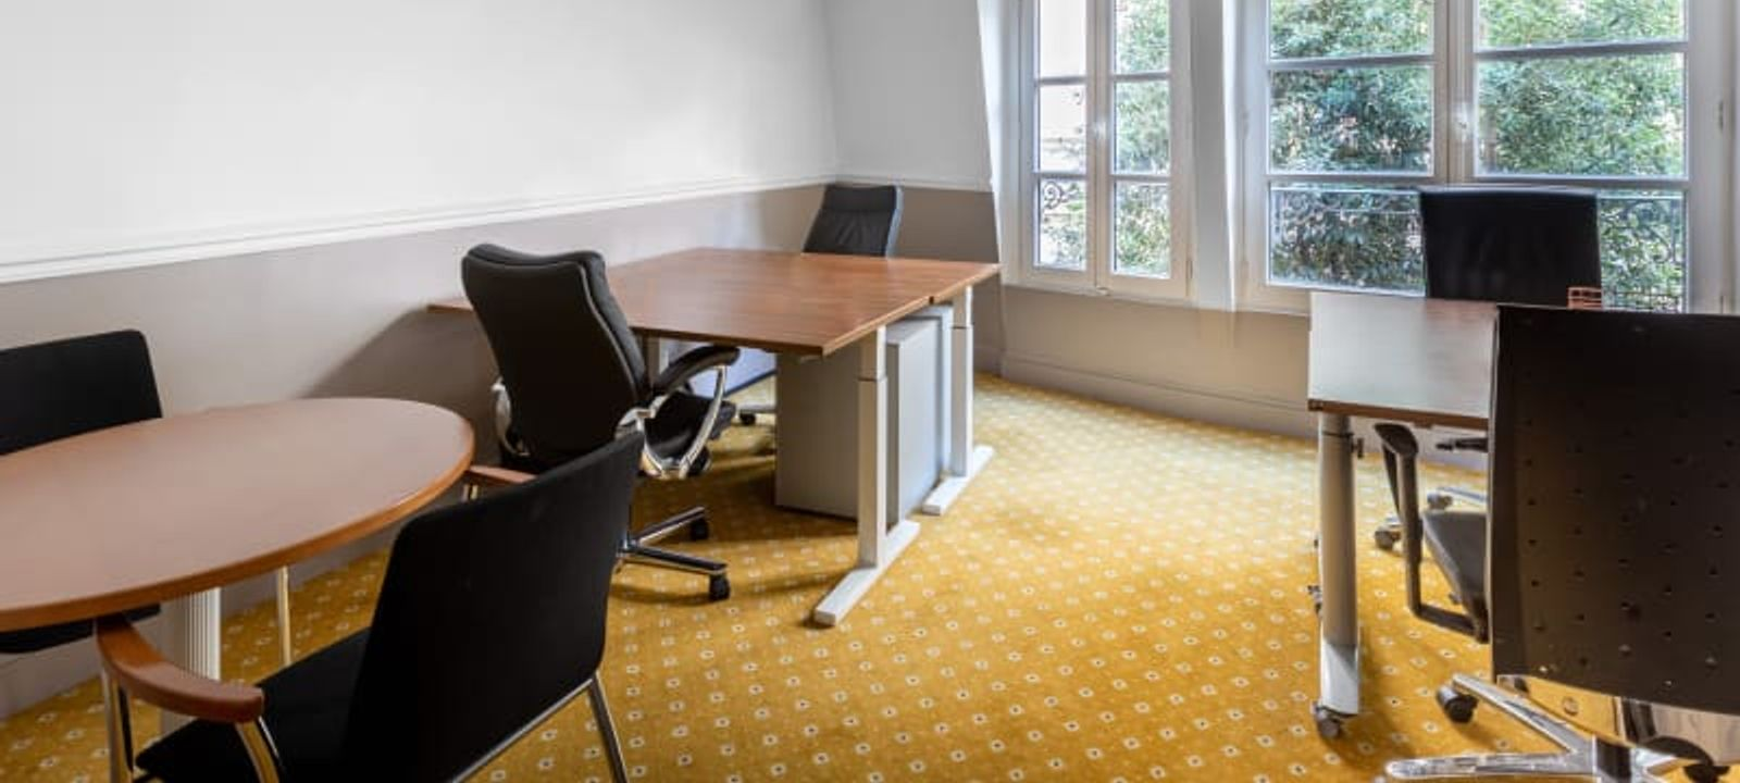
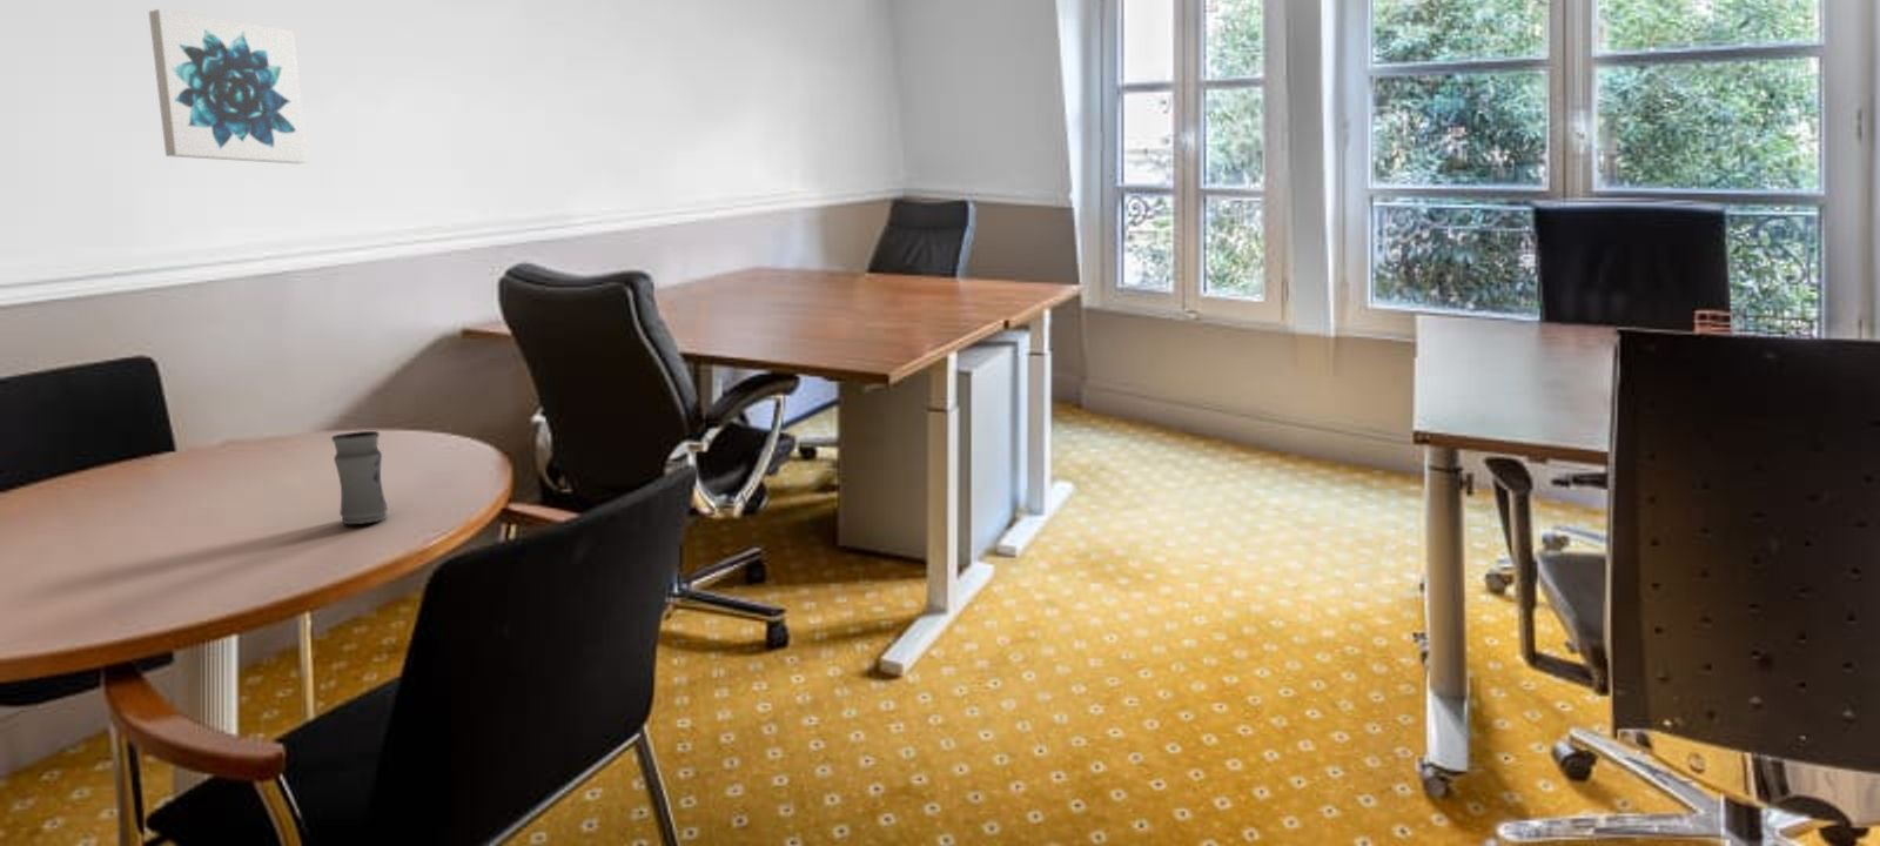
+ wall art (231, 91)
+ jar (360, 477)
